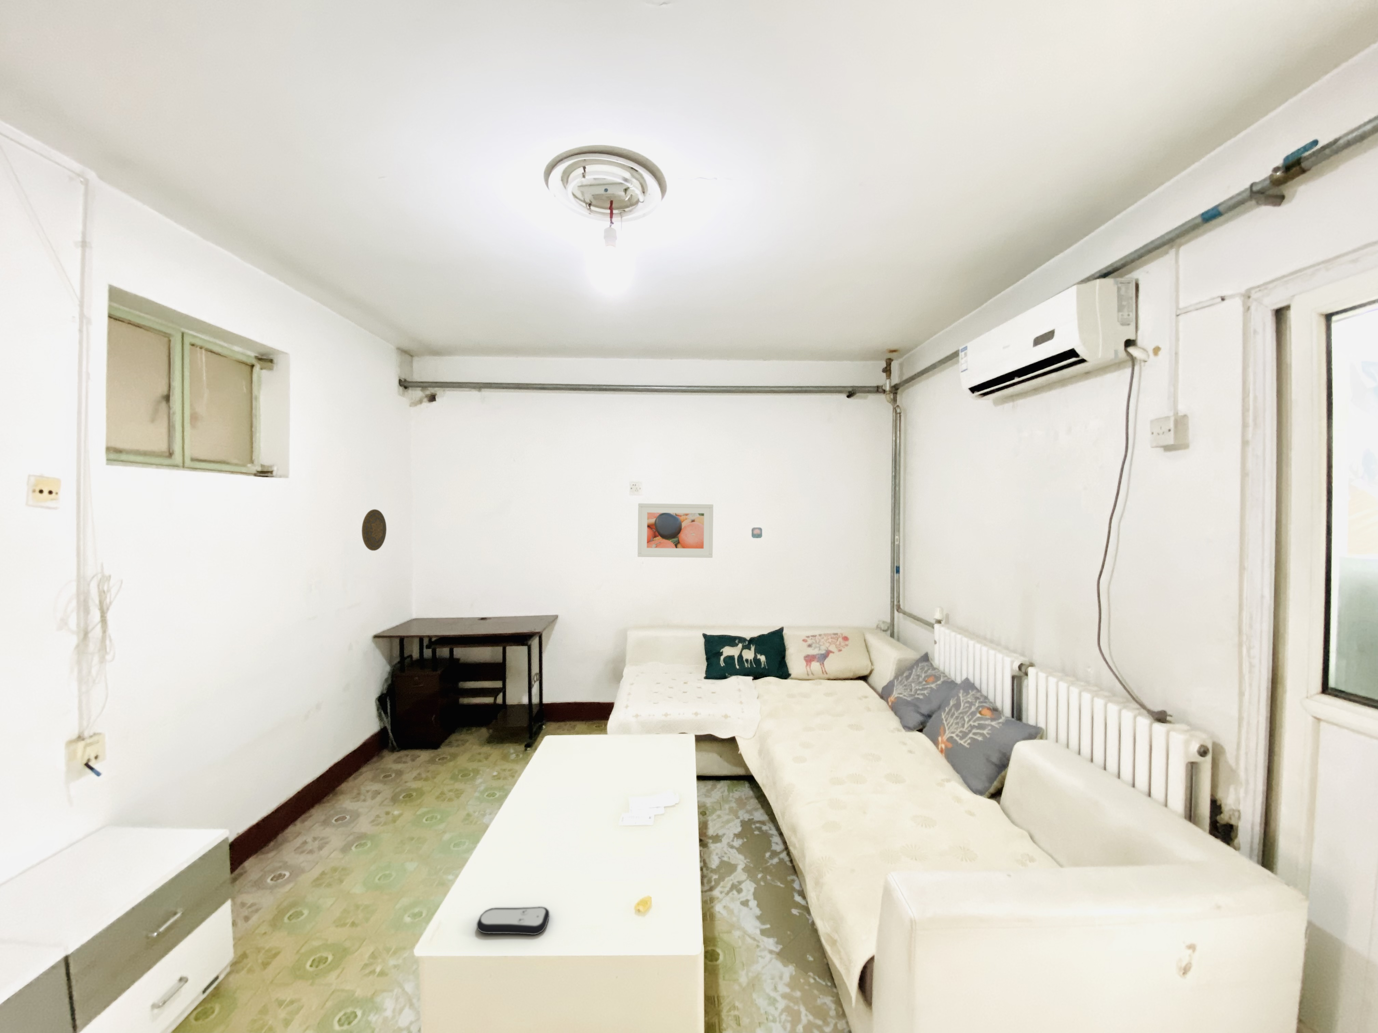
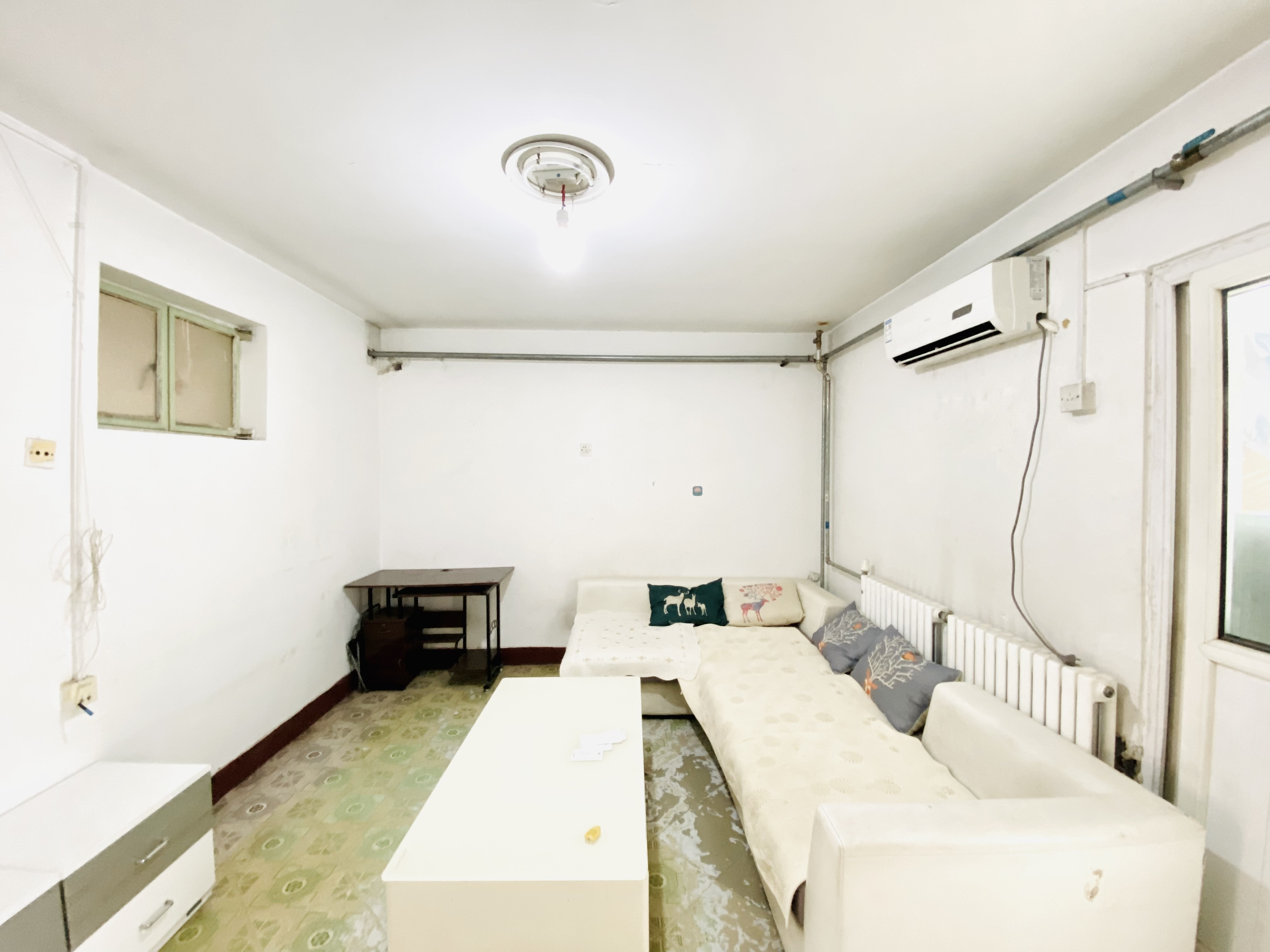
- remote control (513, 920)
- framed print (675, 531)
- decorative plate (375, 530)
